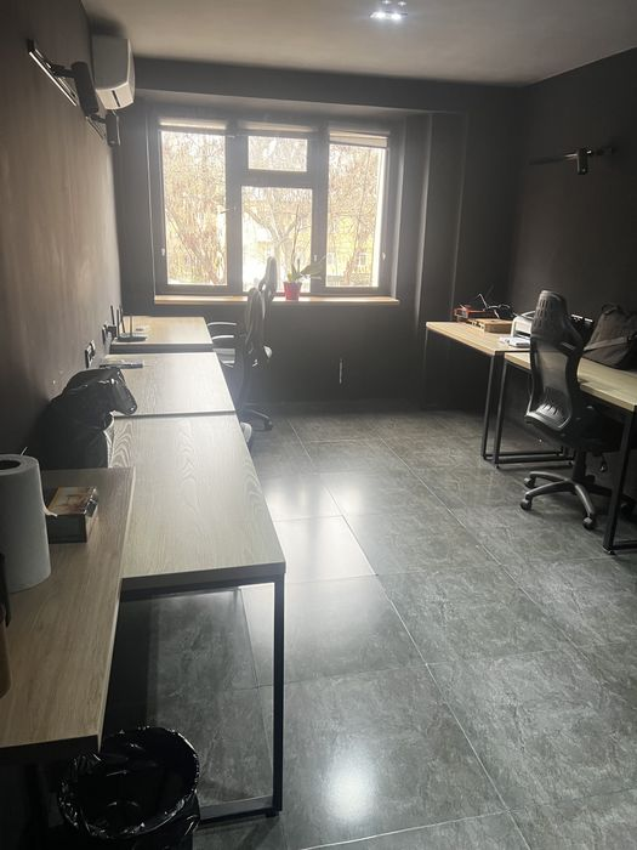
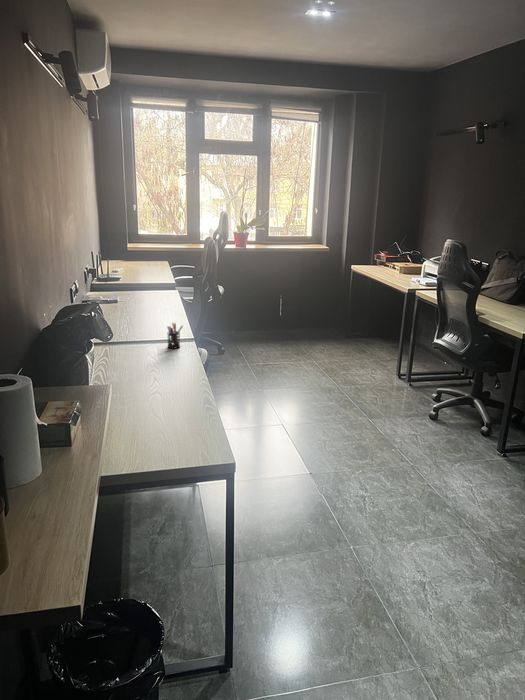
+ pen holder (175, 334)
